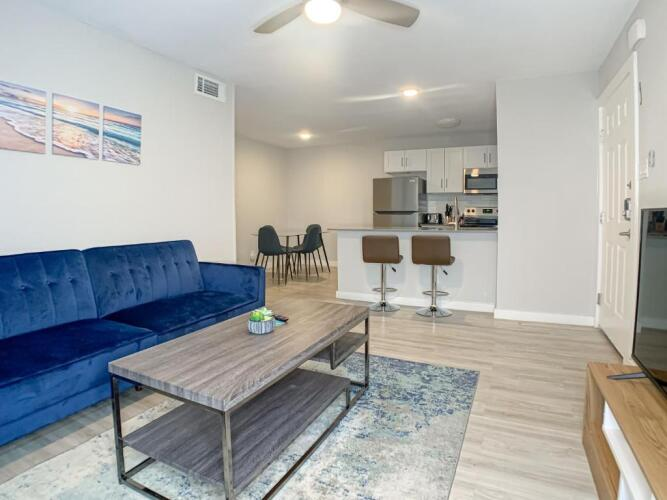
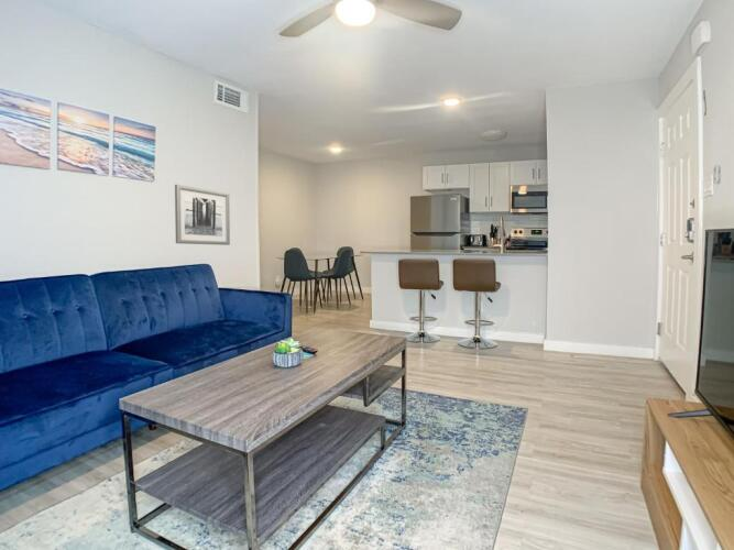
+ wall art (204, 217)
